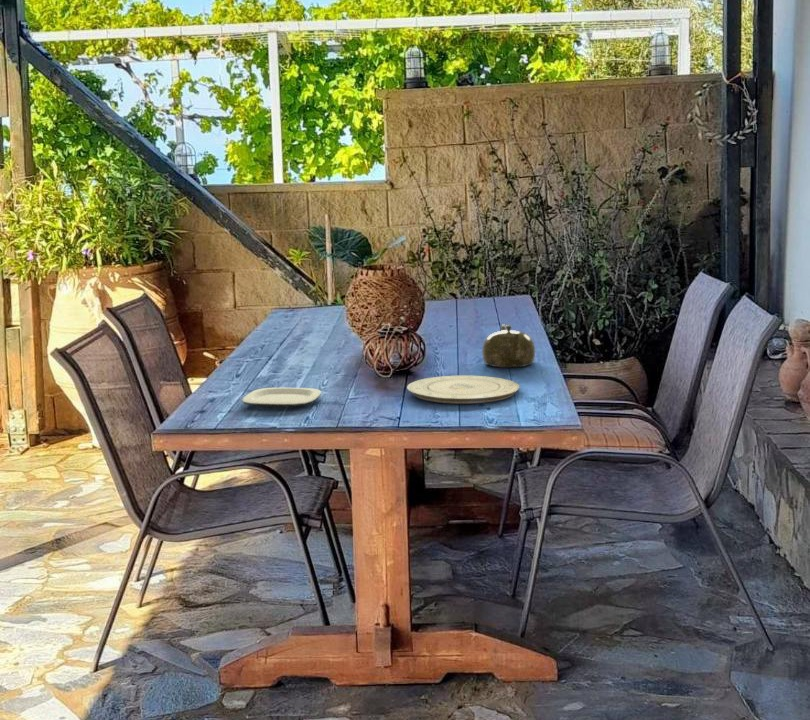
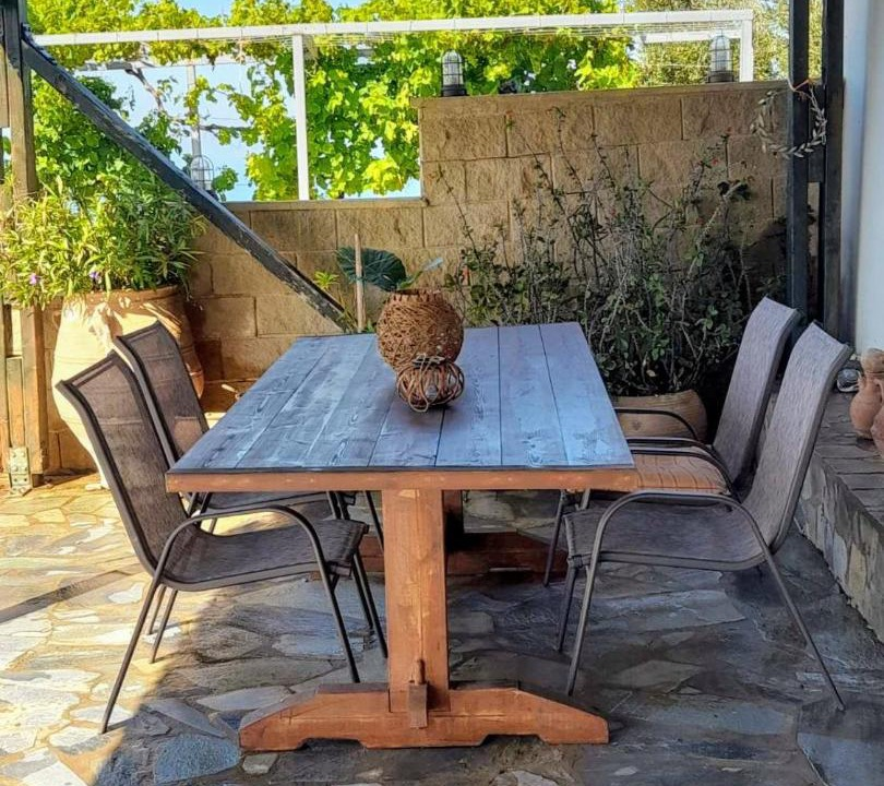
- plate (282, 398)
- teapot (509, 344)
- plate (463, 389)
